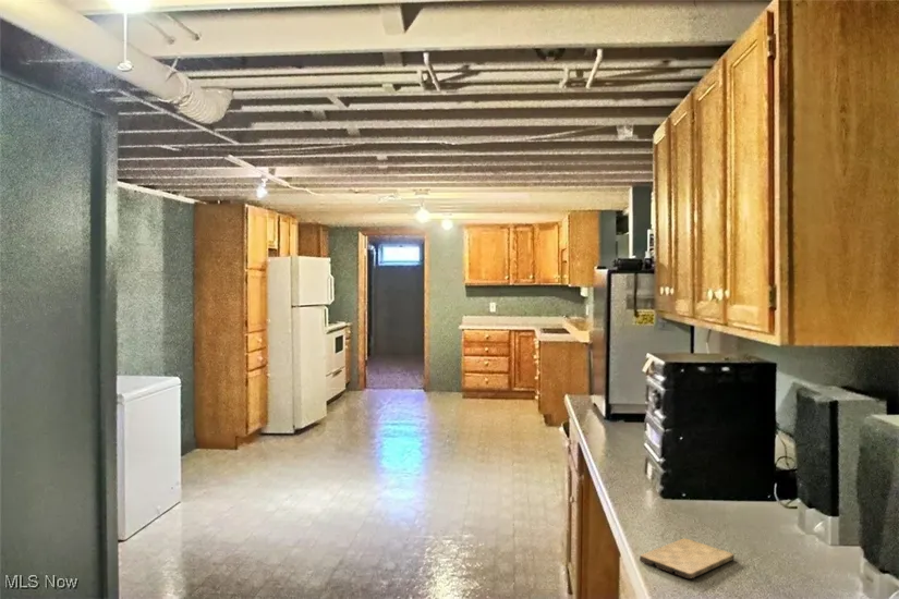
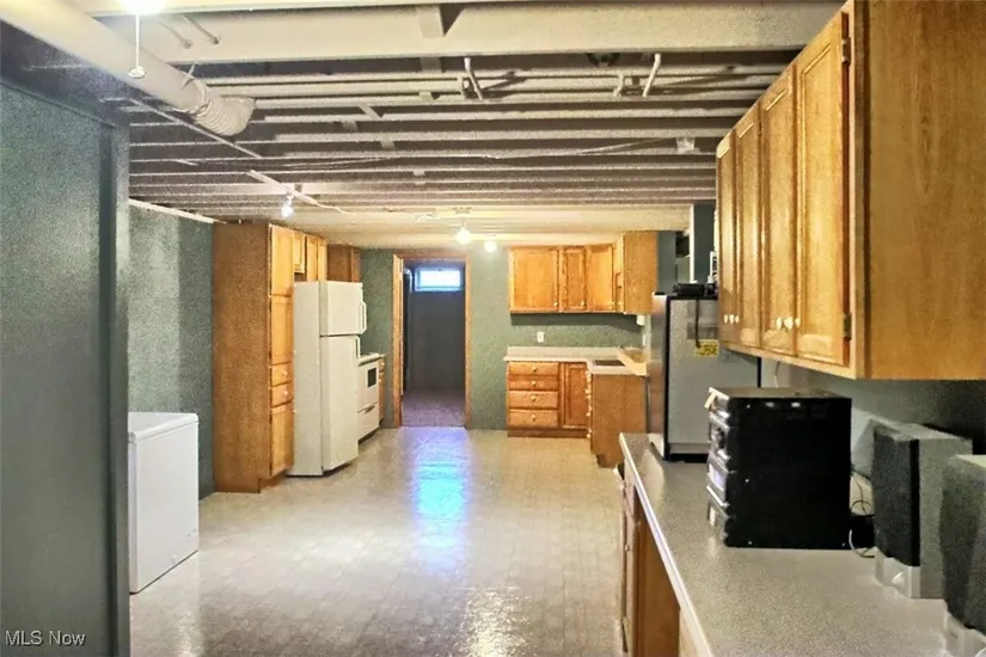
- cutting board (687, 557)
